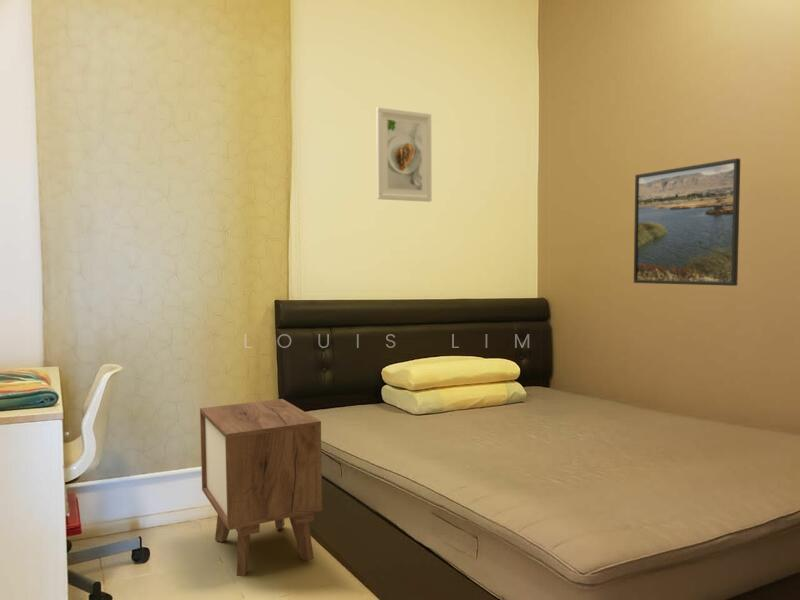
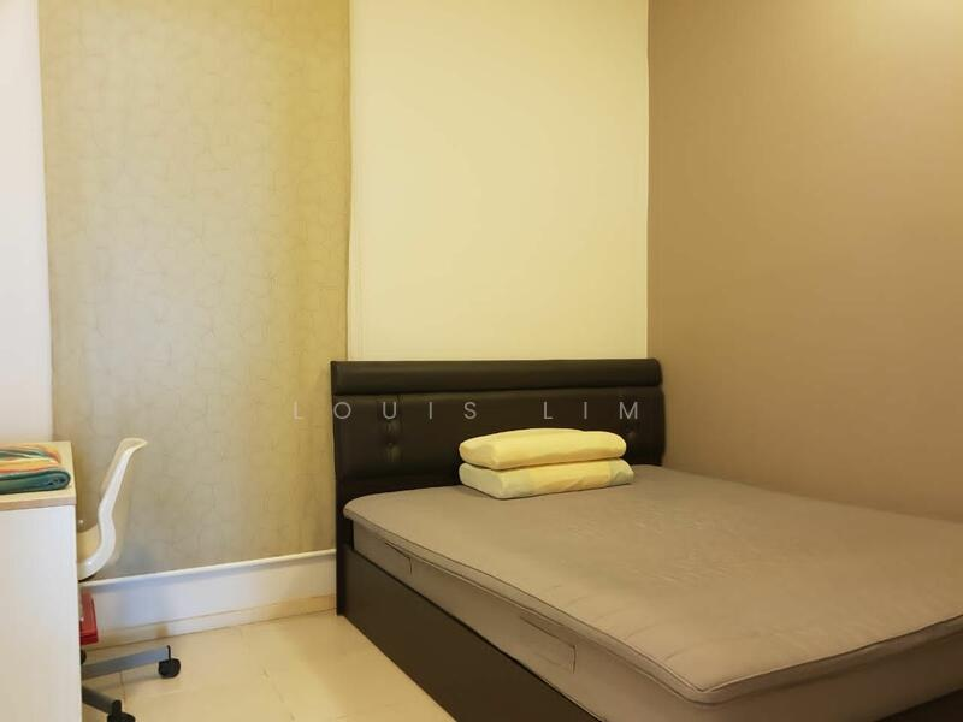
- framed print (682, 226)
- nightstand (262, 481)
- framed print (404, 155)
